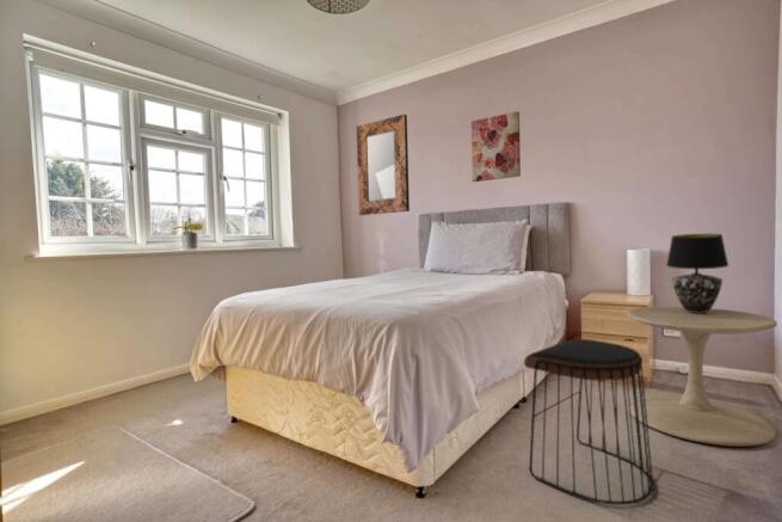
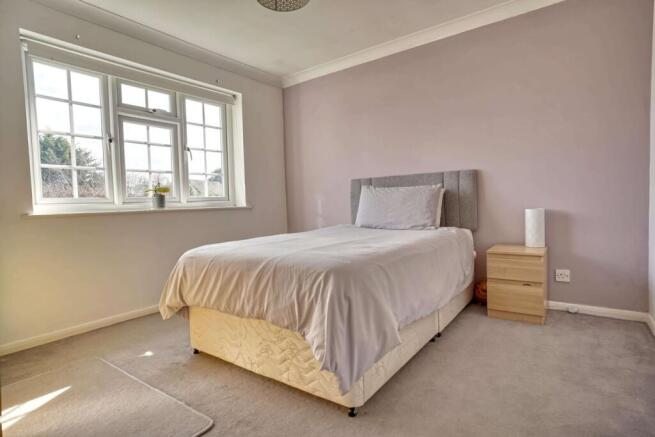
- stool (590, 412)
- table lamp (696, 272)
- side table (695, 367)
- wall art (494, 147)
- home mirror (381, 166)
